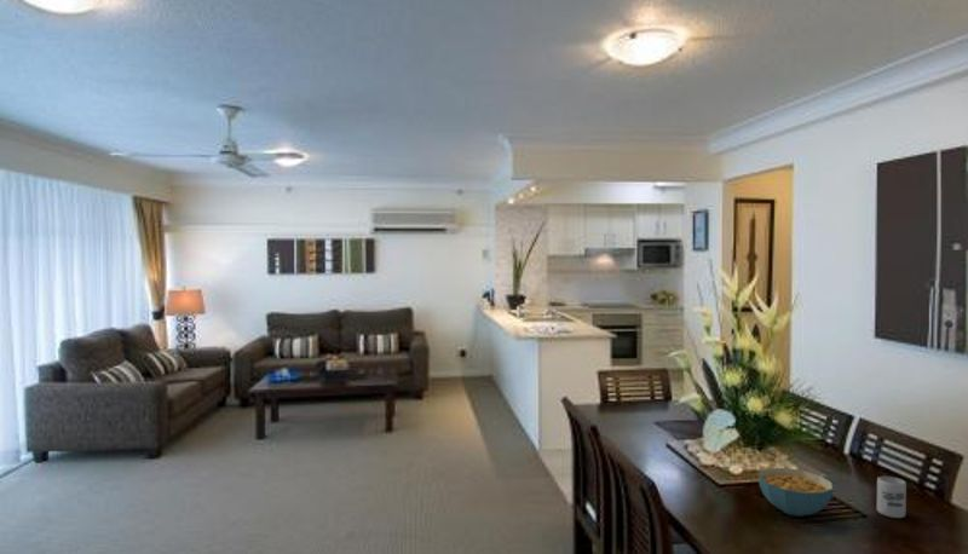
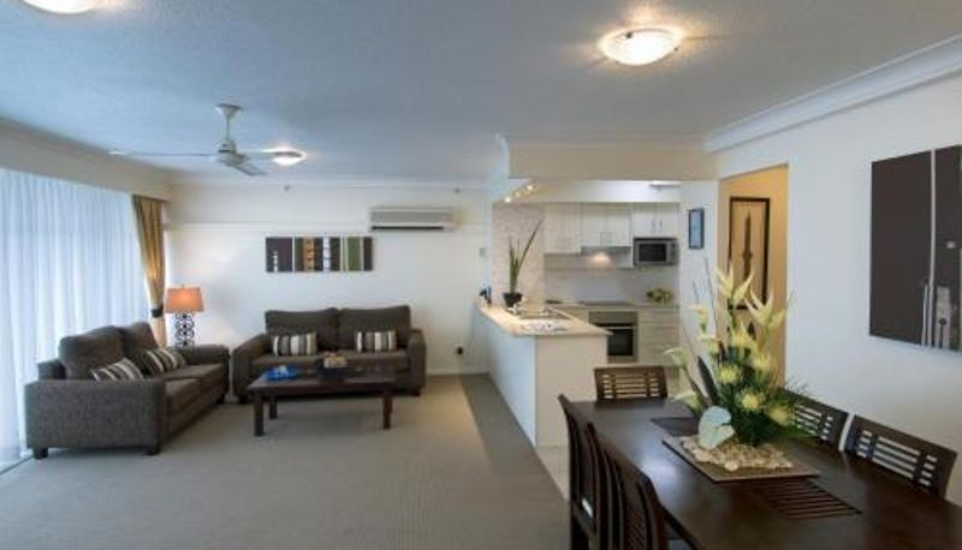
- cup (891, 496)
- cereal bowl (794, 495)
